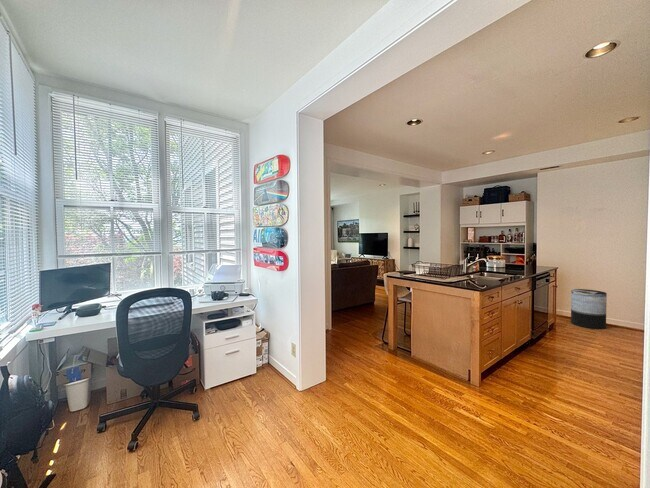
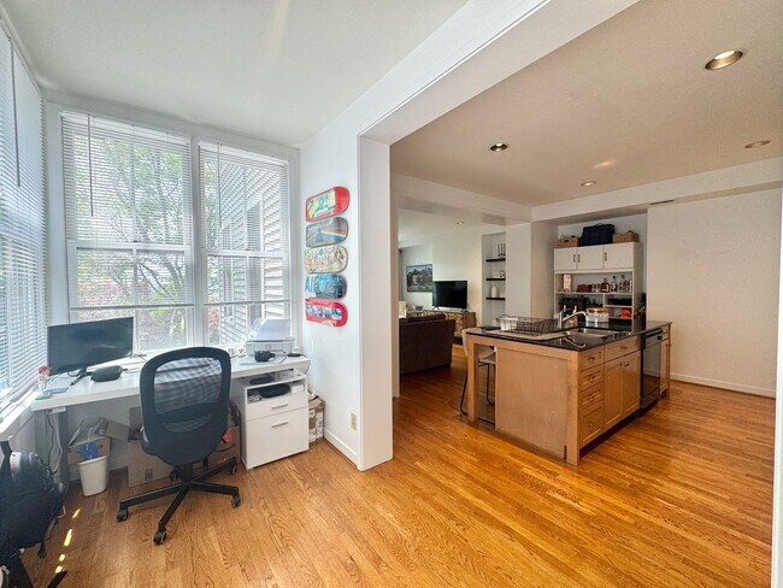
- trash can (588, 308)
